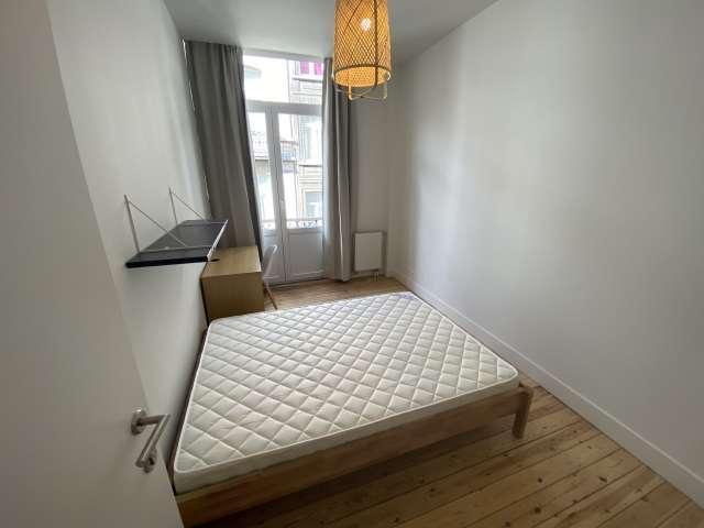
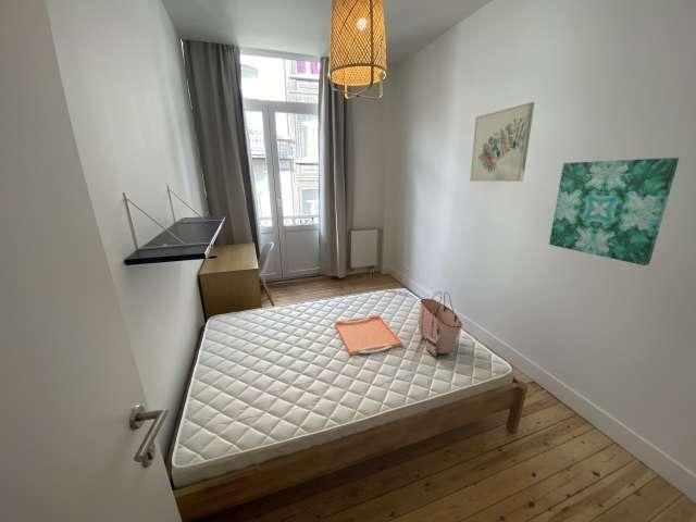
+ wall art (497, 147)
+ serving tray (365, 333)
+ wall art (602, 209)
+ tote bag (437, 318)
